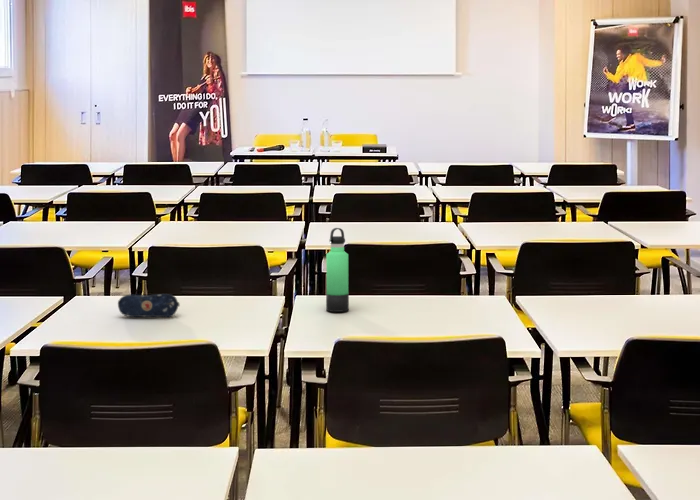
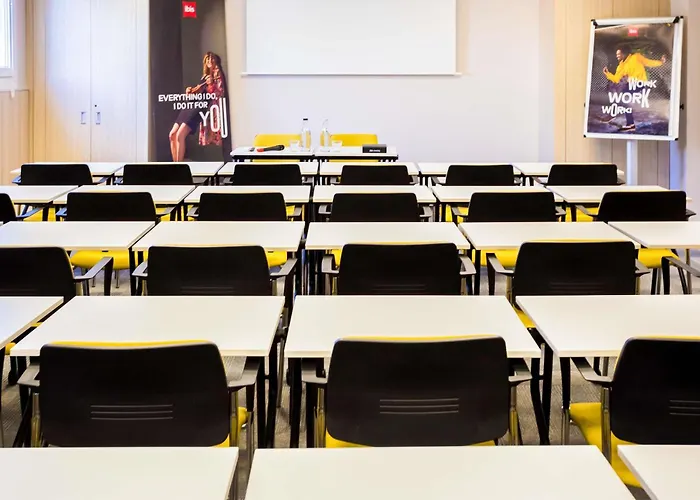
- thermos bottle (337, 269)
- pencil case (148, 305)
